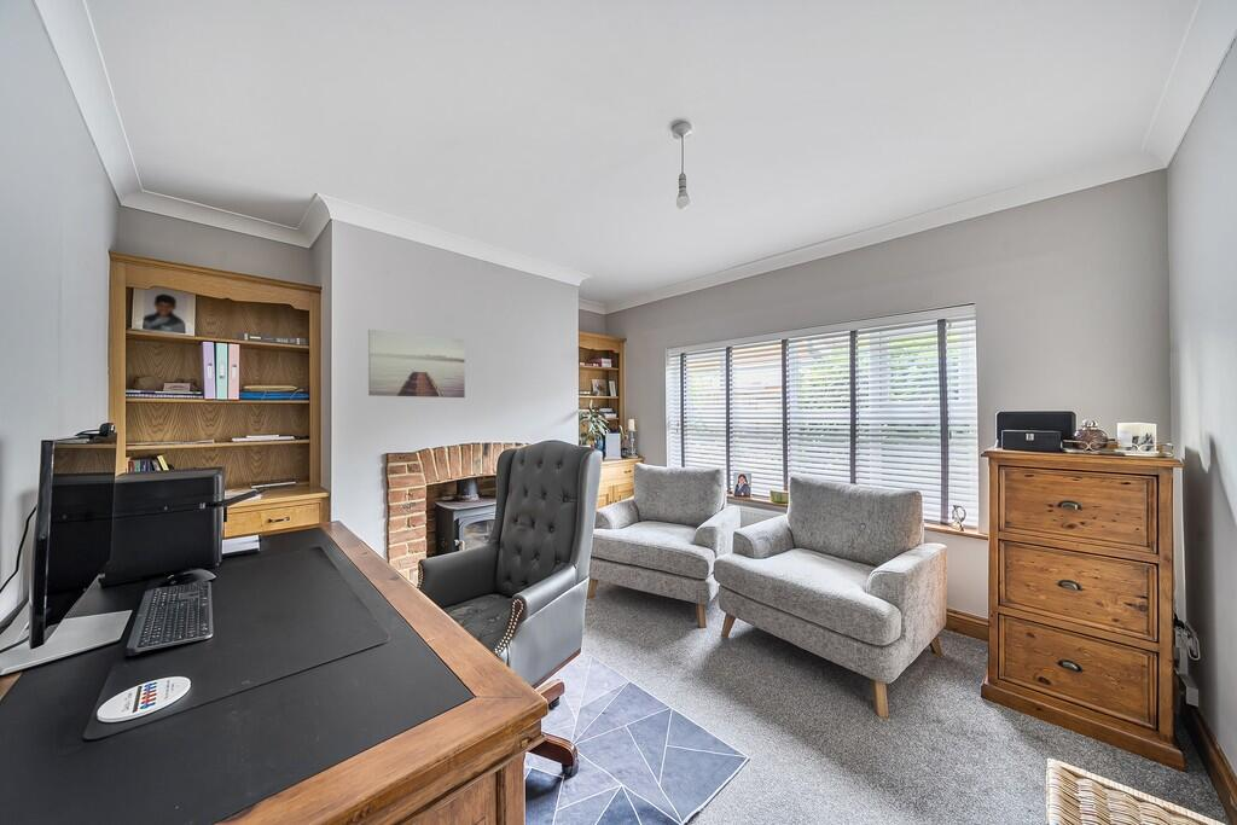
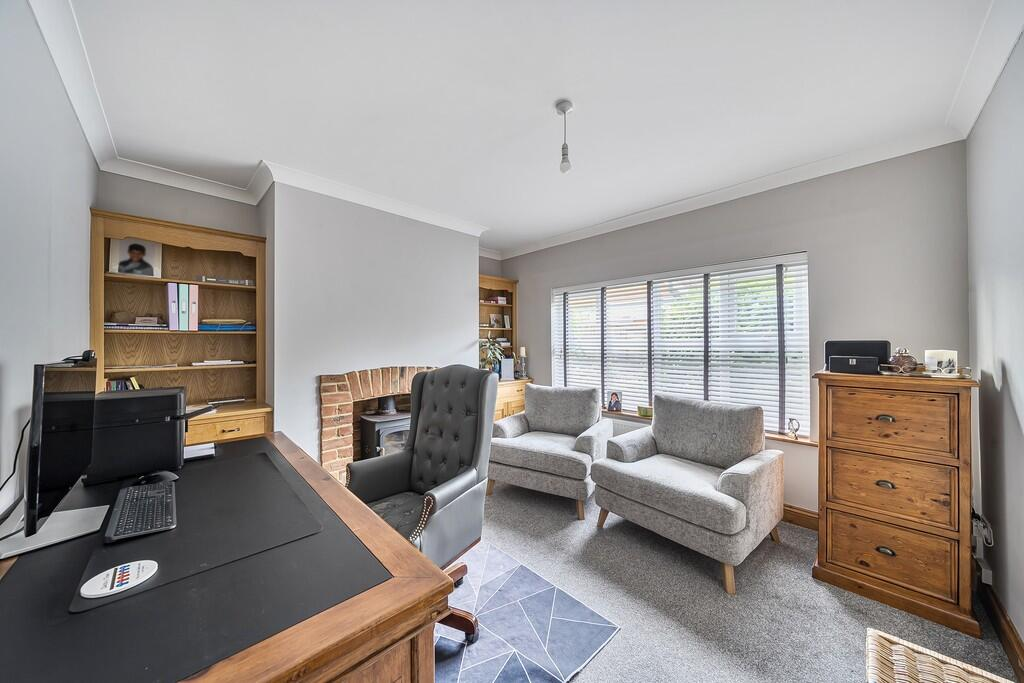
- wall art (419, 365)
